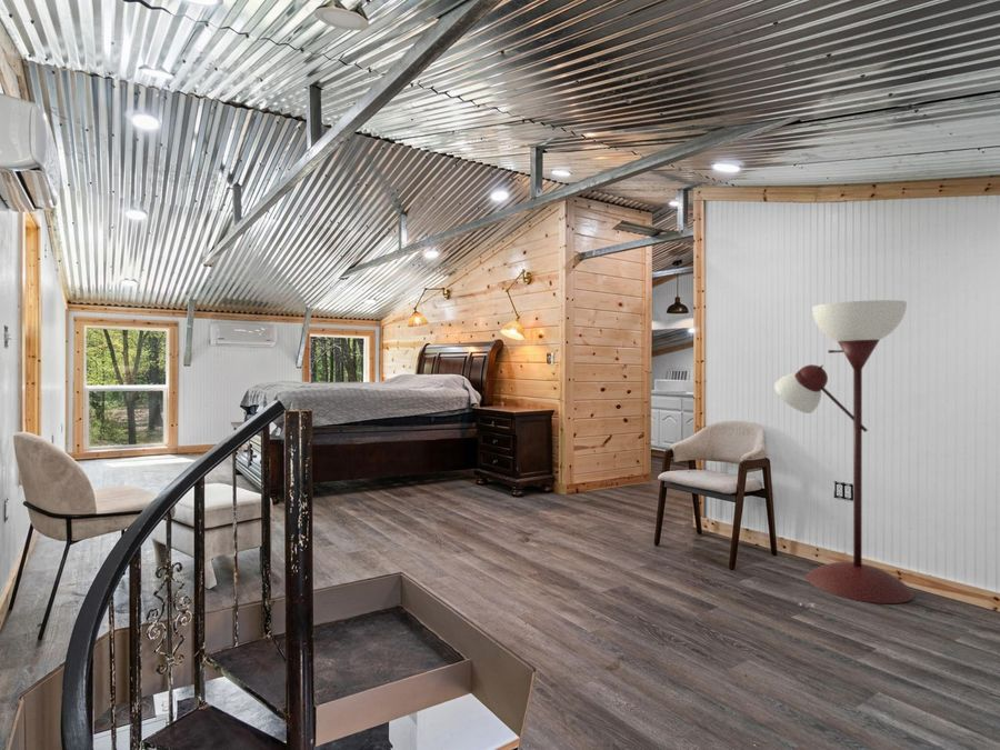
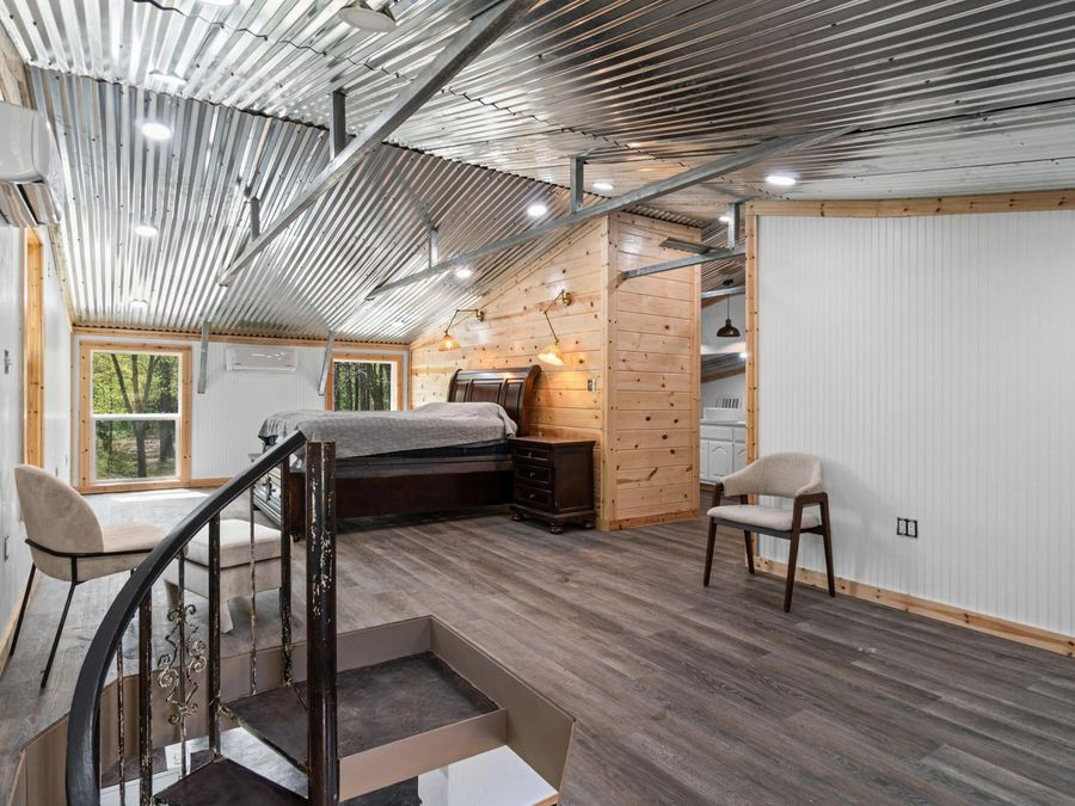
- floor lamp (853, 443)
